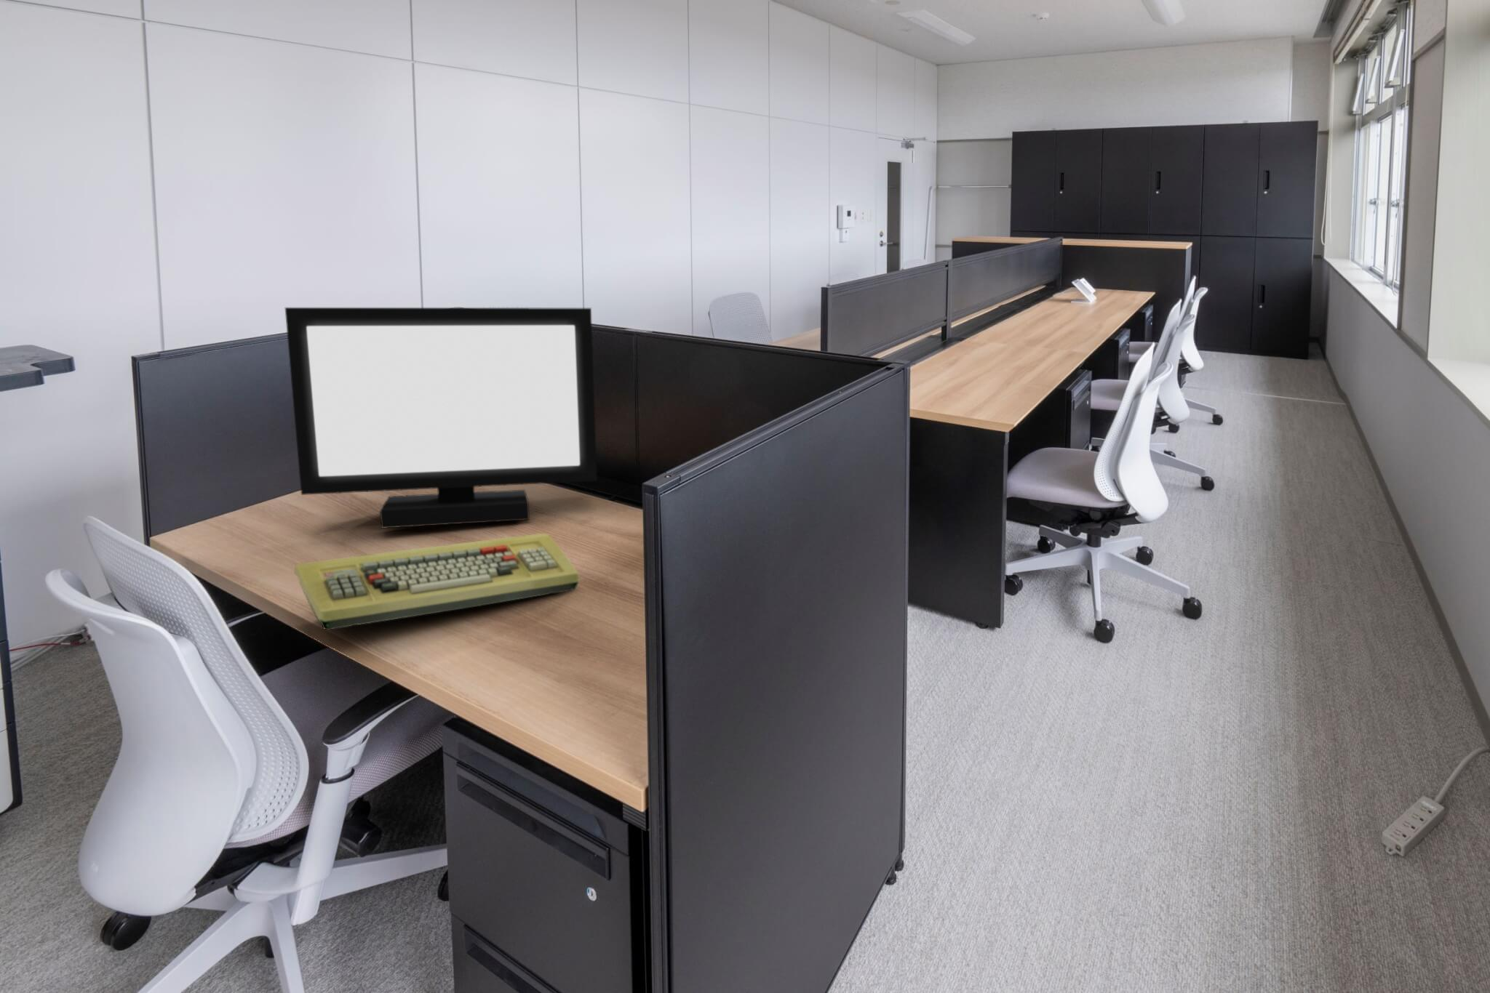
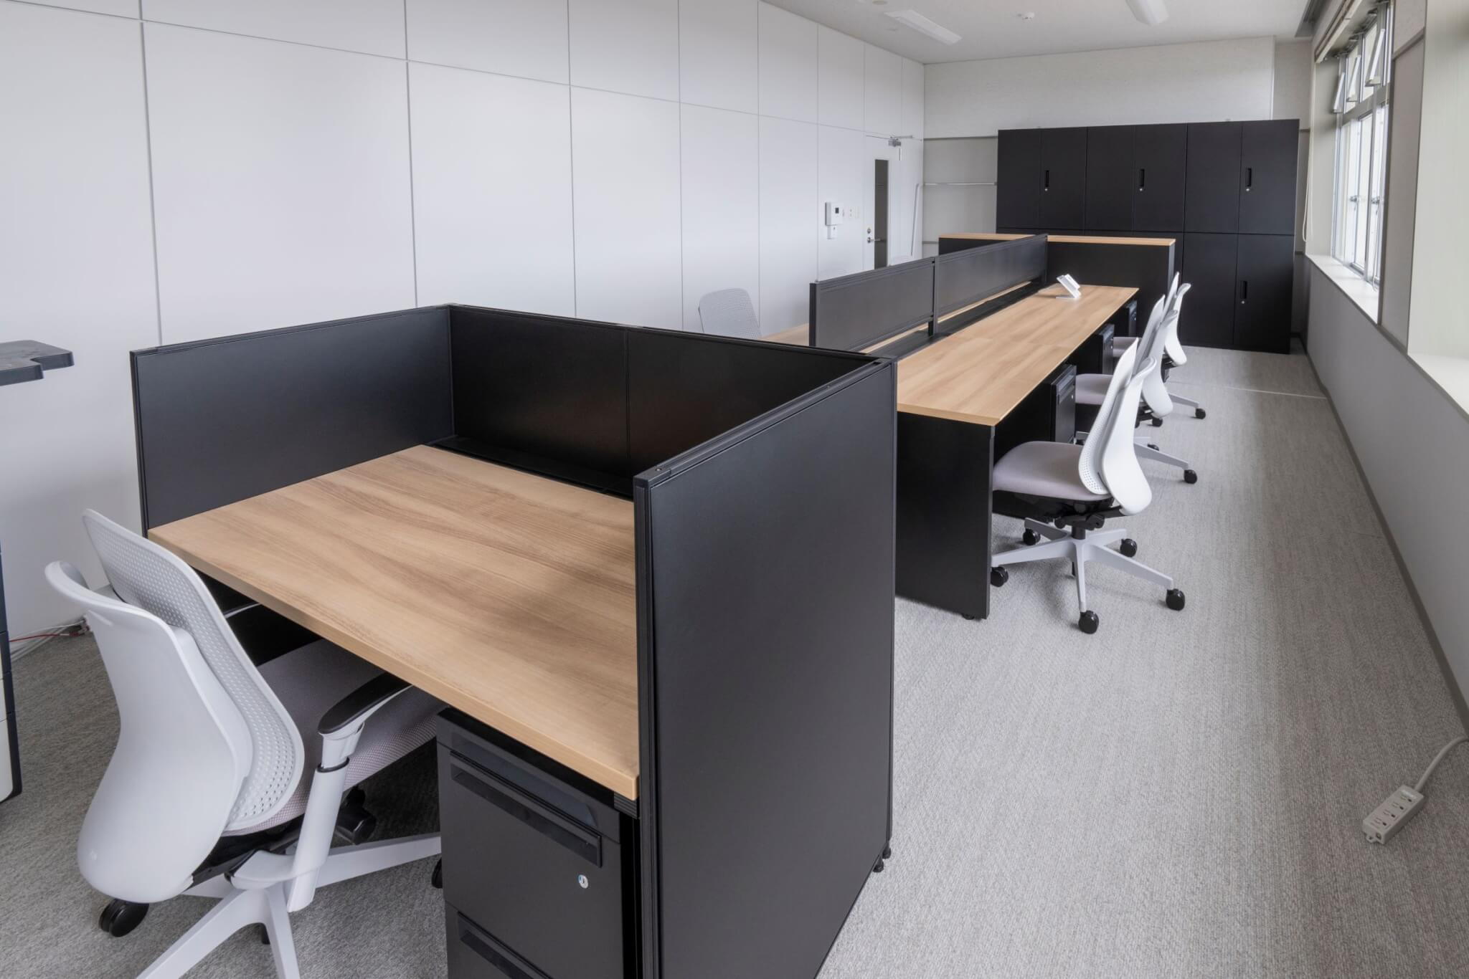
- monitor (452, 414)
- keyboard (445, 579)
